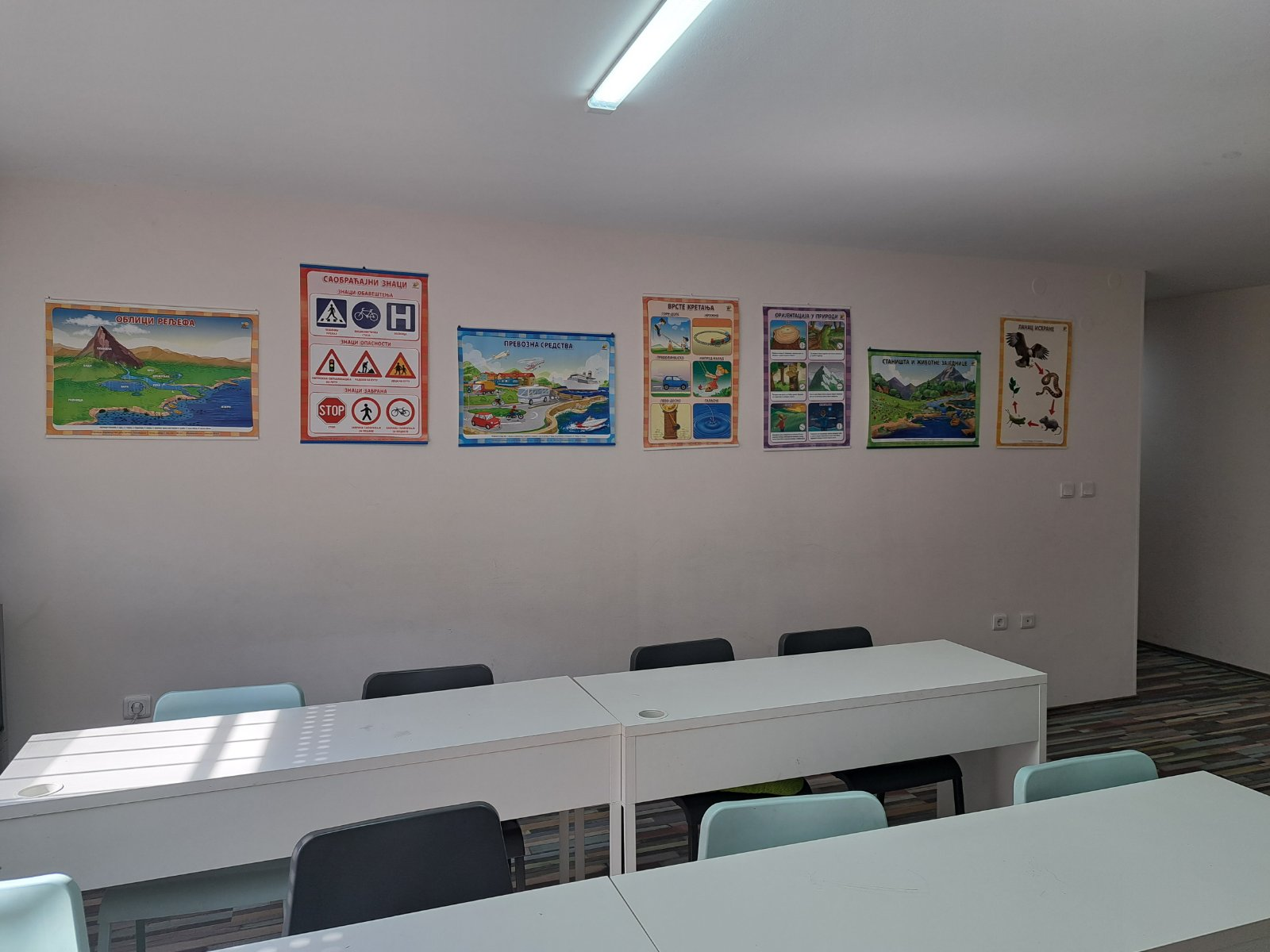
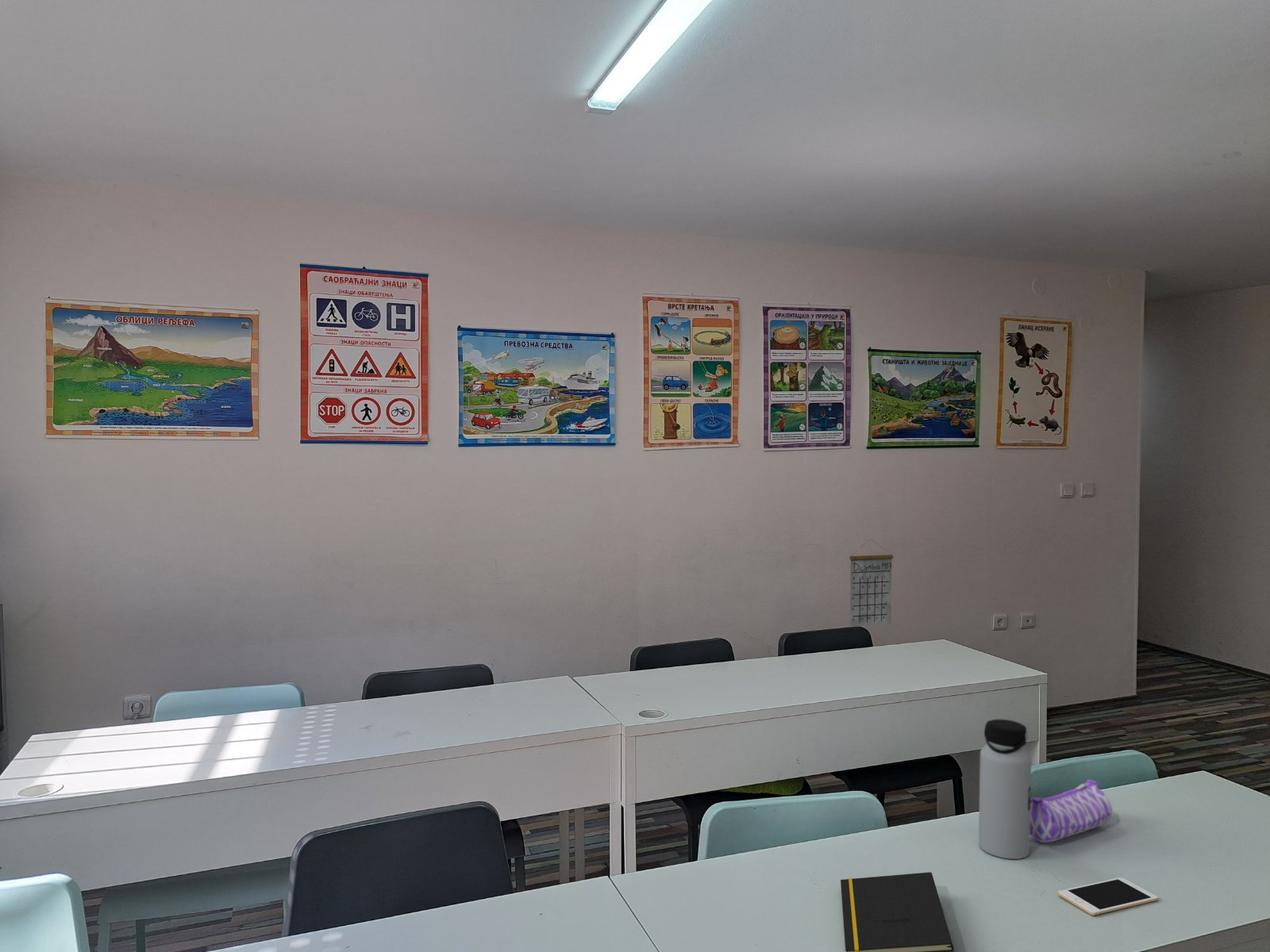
+ notepad (891, 912)
+ pencil case (1068, 811)
+ water bottle (1005, 786)
+ calendar (871, 582)
+ cell phone (1107, 896)
